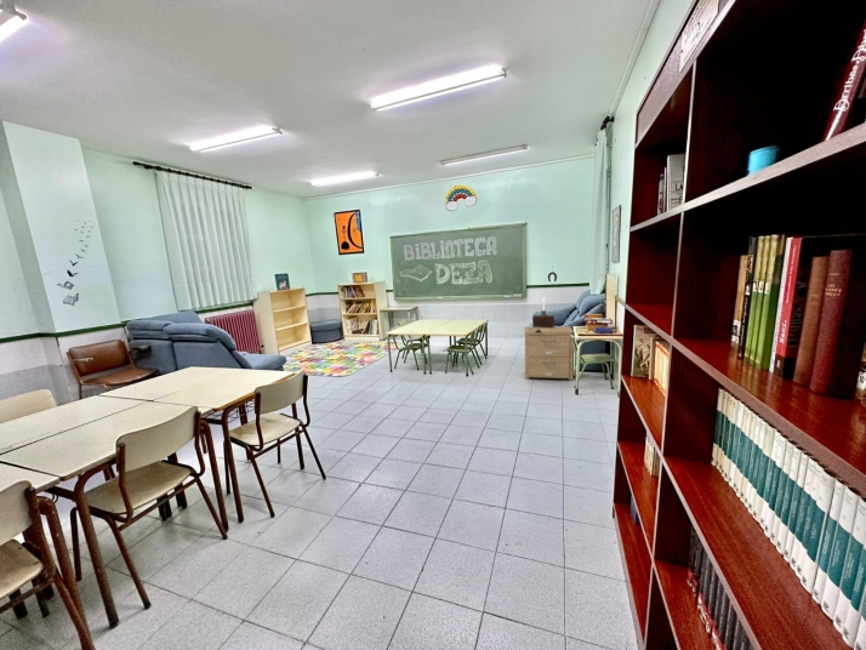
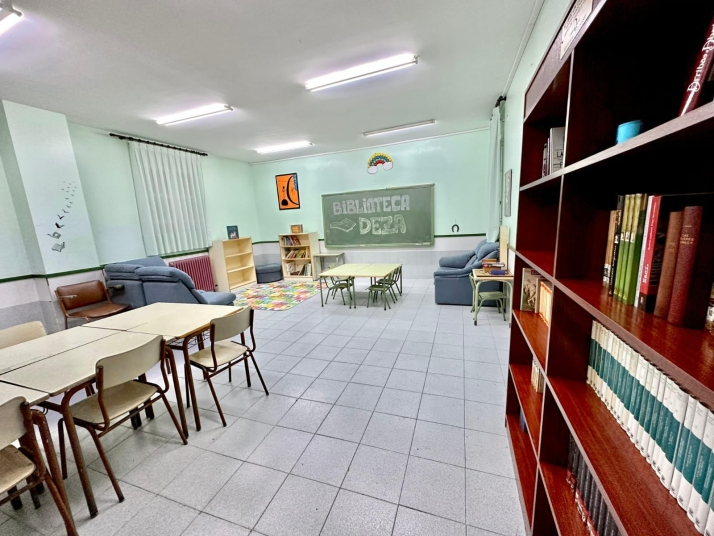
- table lamp (541, 312)
- side table (547, 353)
